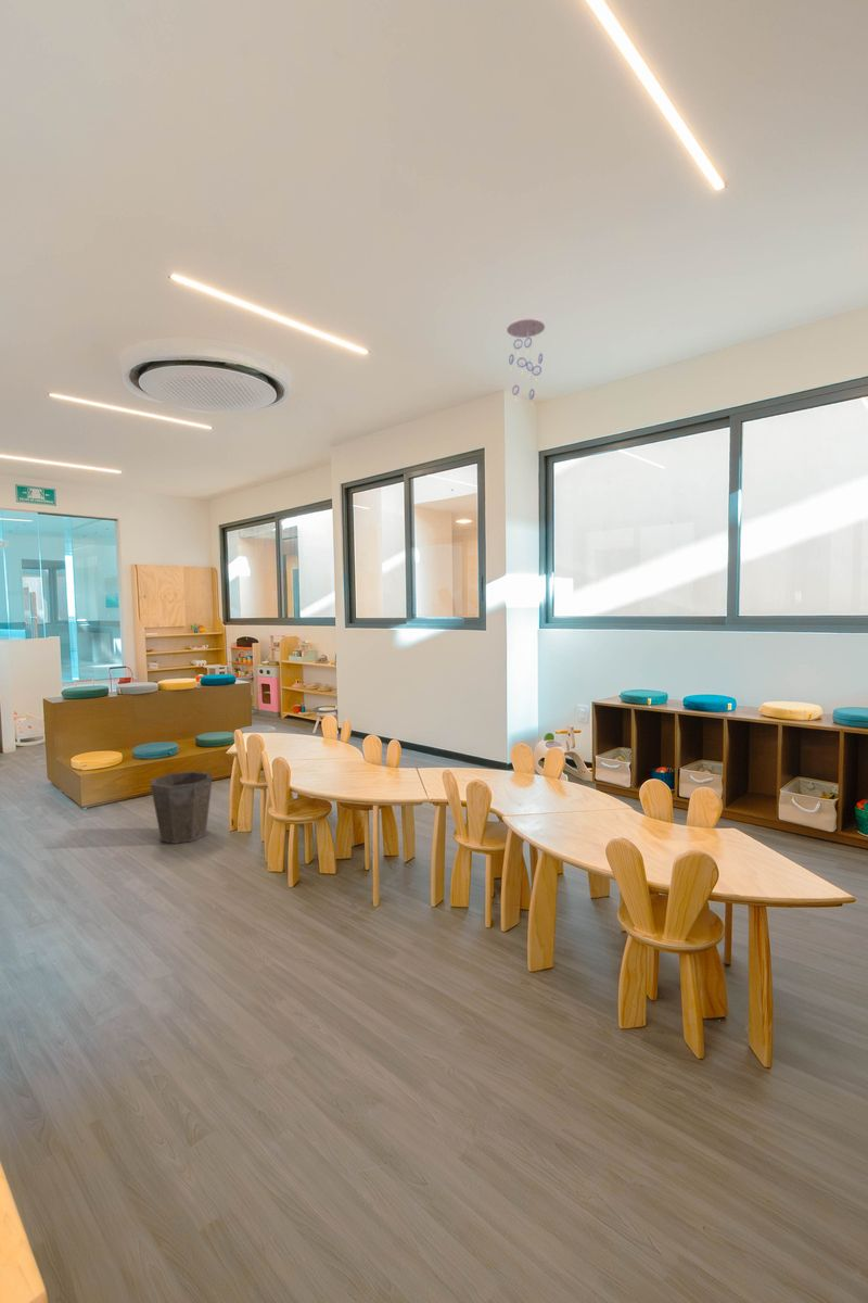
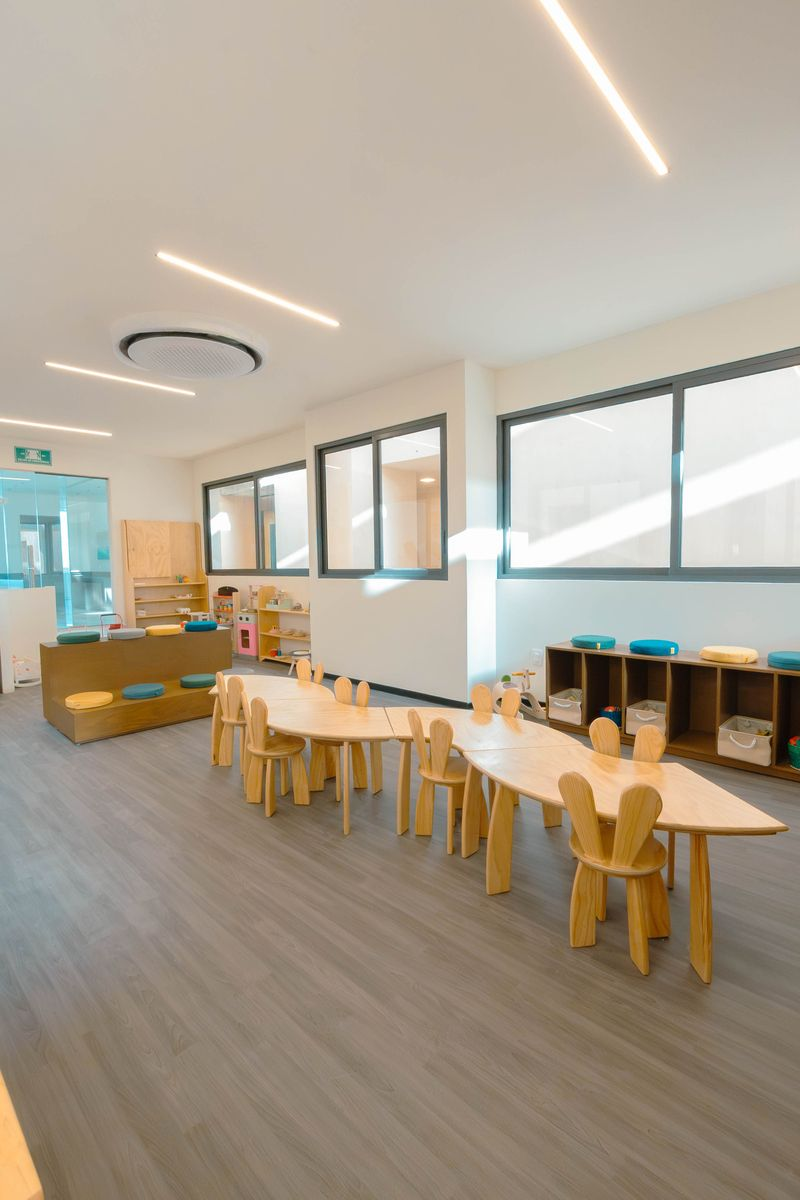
- ceiling mobile (525, 365)
- waste bin (182, 807)
